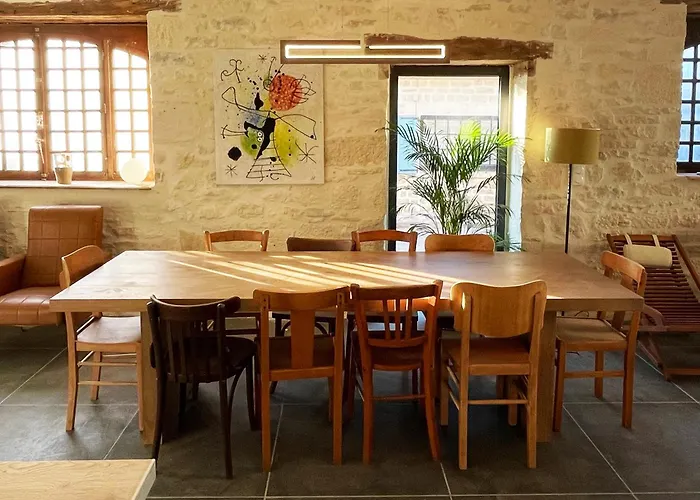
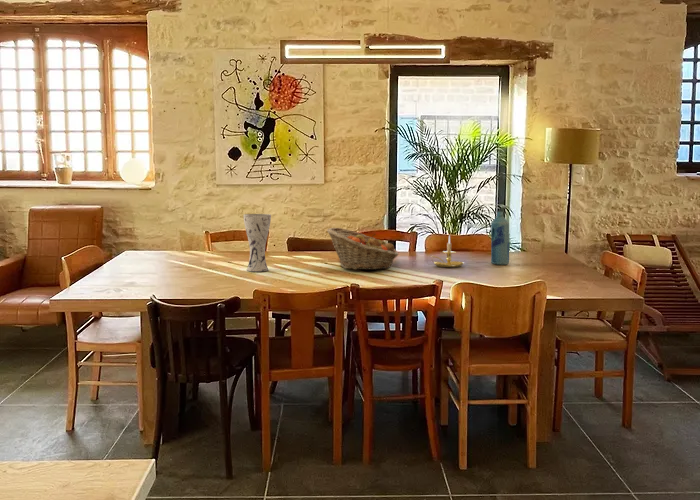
+ bottle (500, 237)
+ candle holder (447, 250)
+ fruit basket (362, 247)
+ vase (257, 242)
